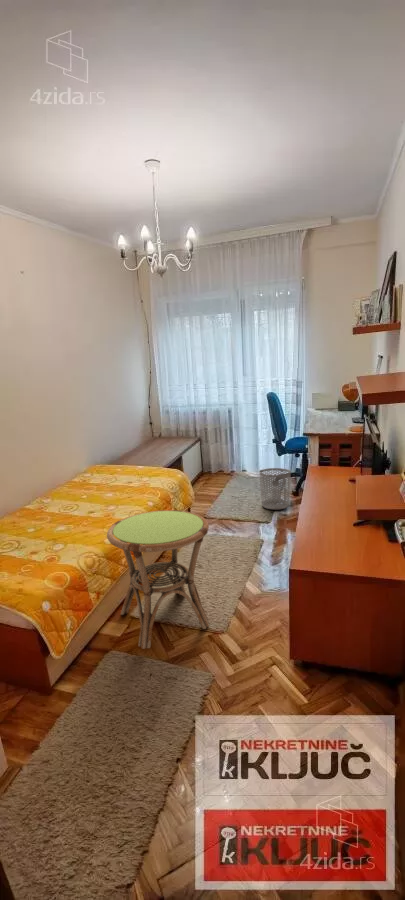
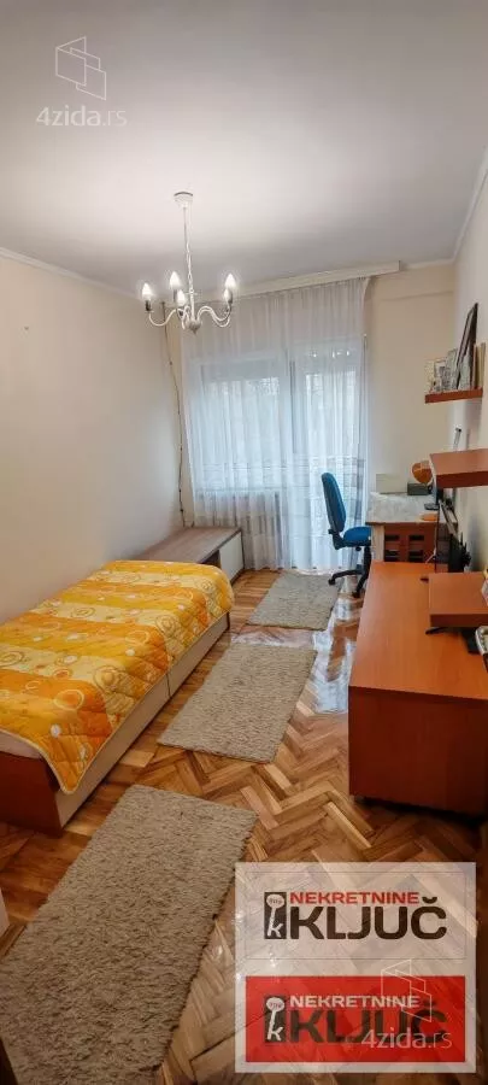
- waste bin (275, 488)
- side table (161, 571)
